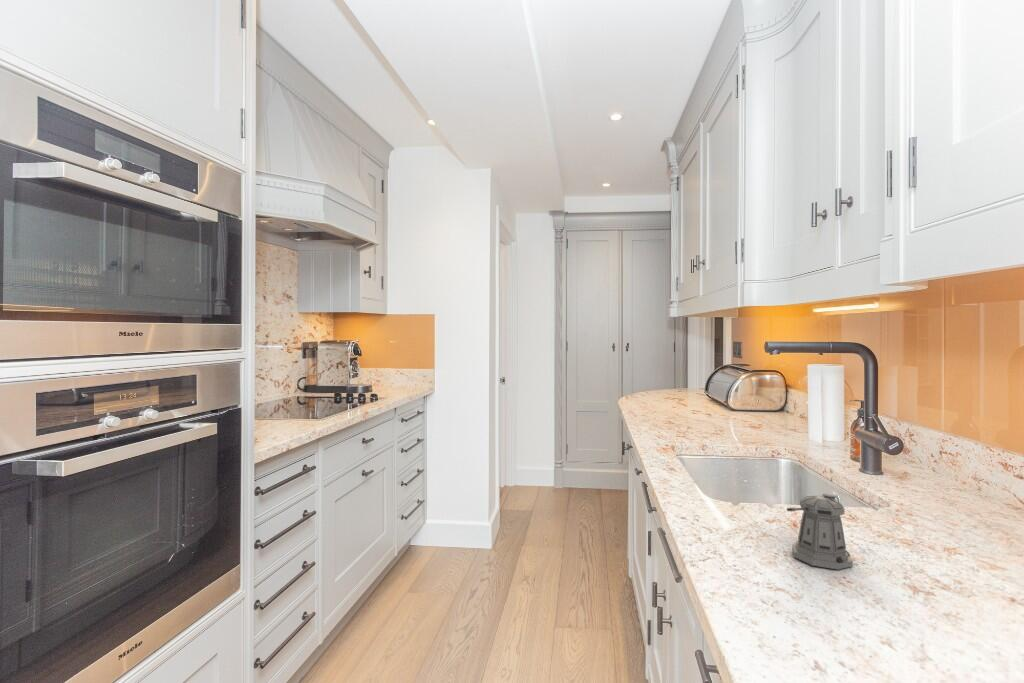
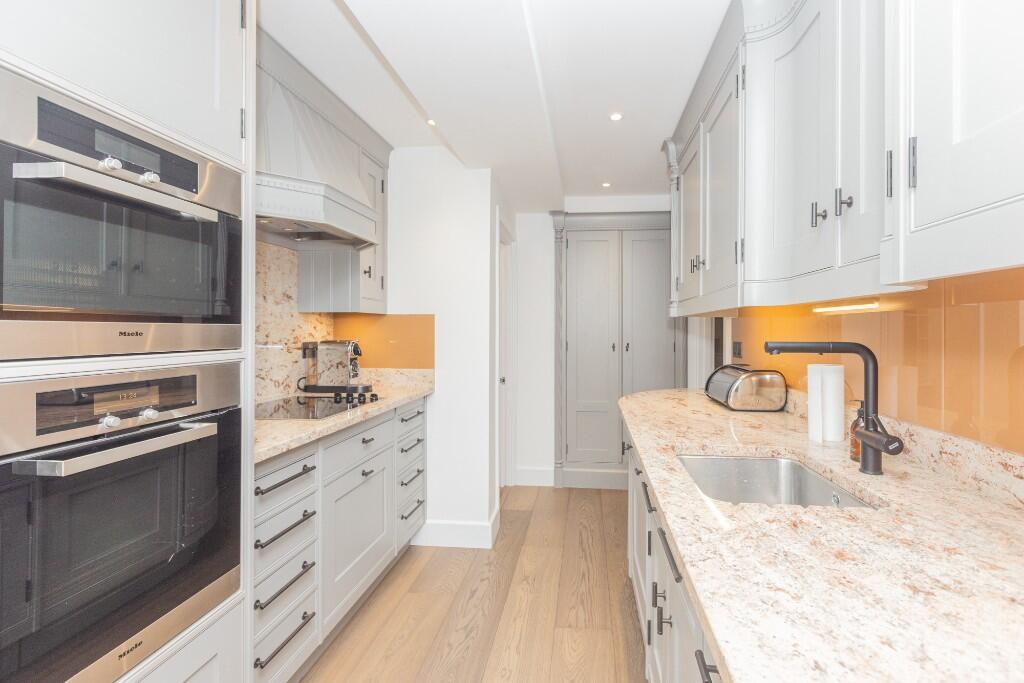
- pepper shaker (816, 526)
